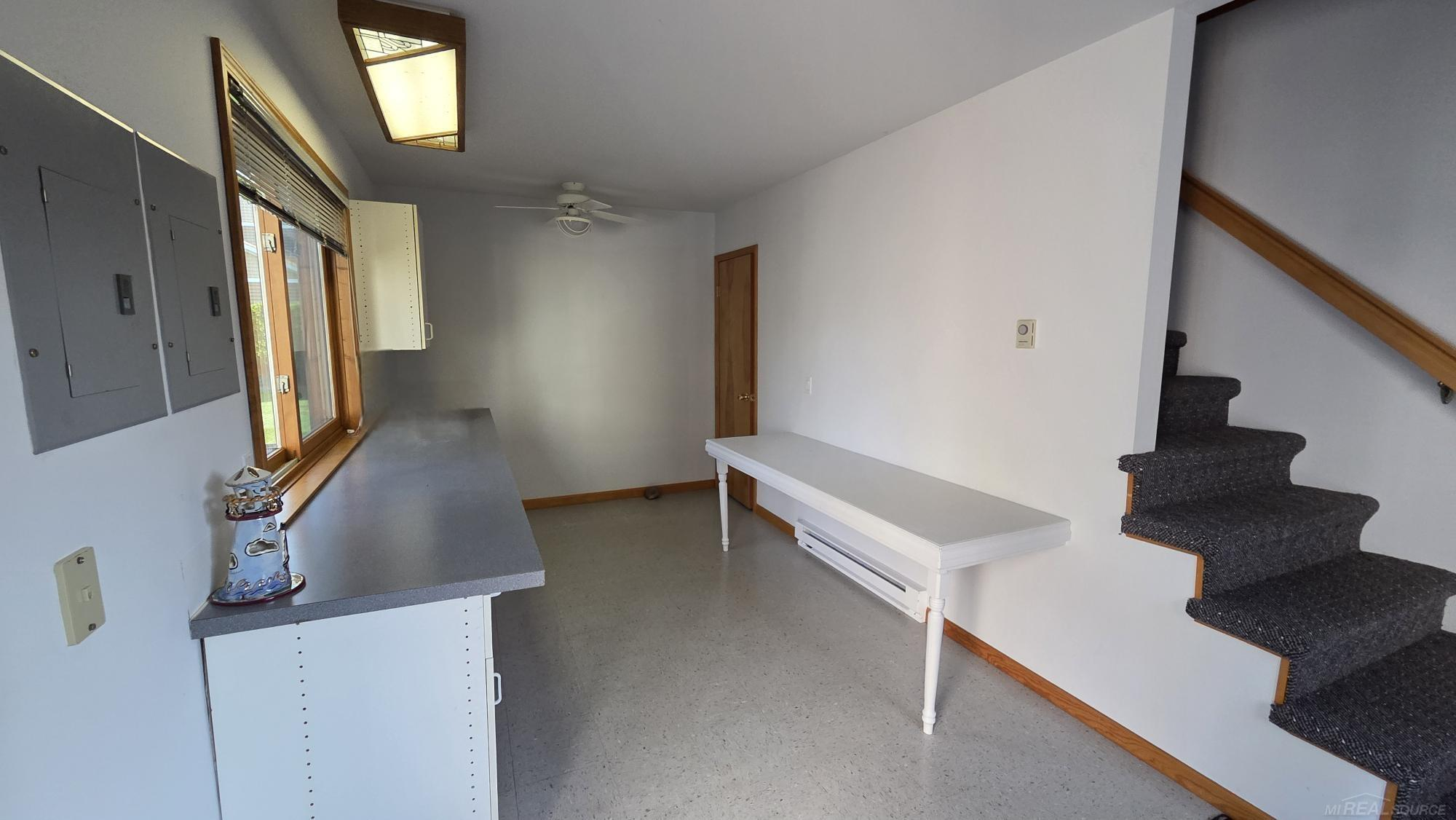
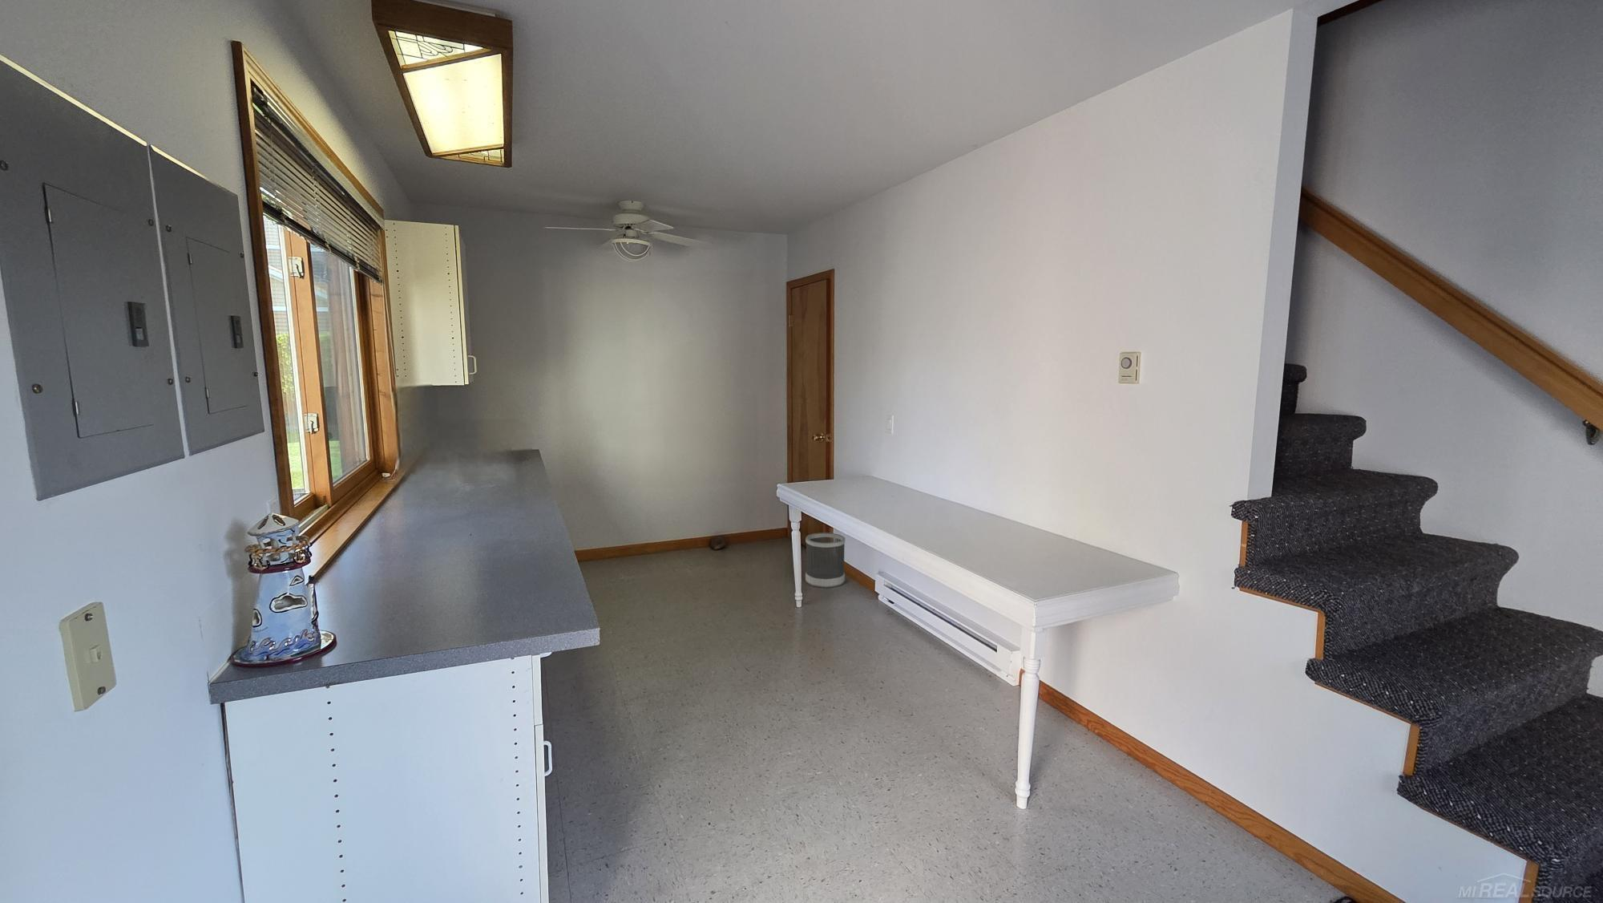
+ wastebasket (825, 559)
